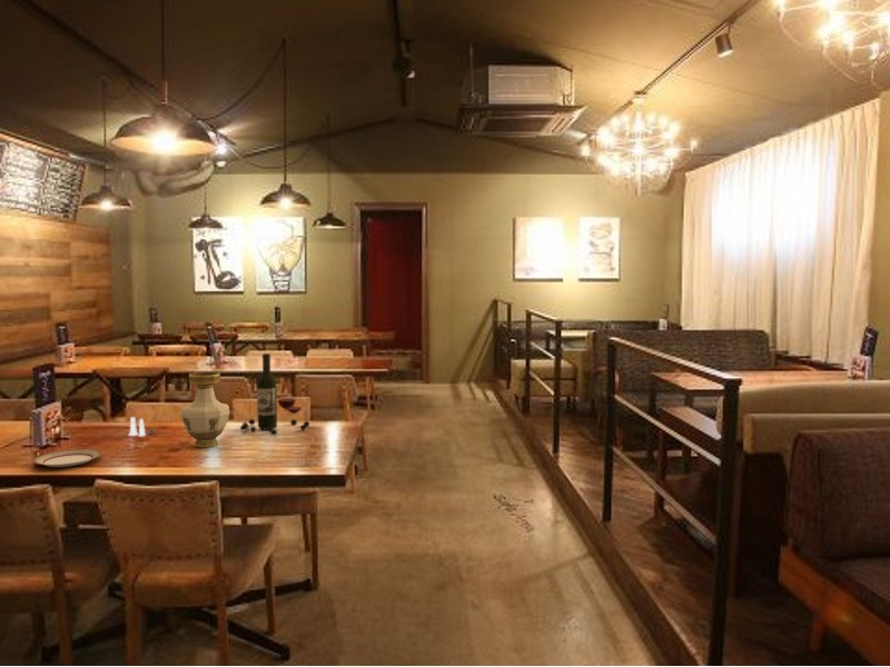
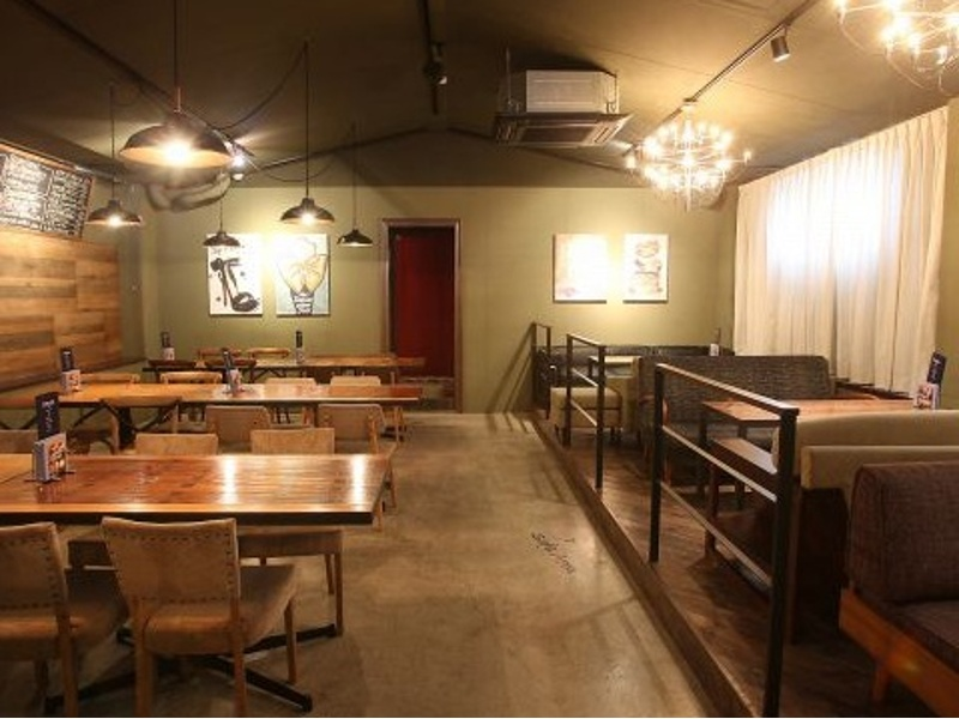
- plate (68, 458)
- salt and pepper shaker set (139, 425)
- vase (205, 409)
- wine bottle (275, 391)
